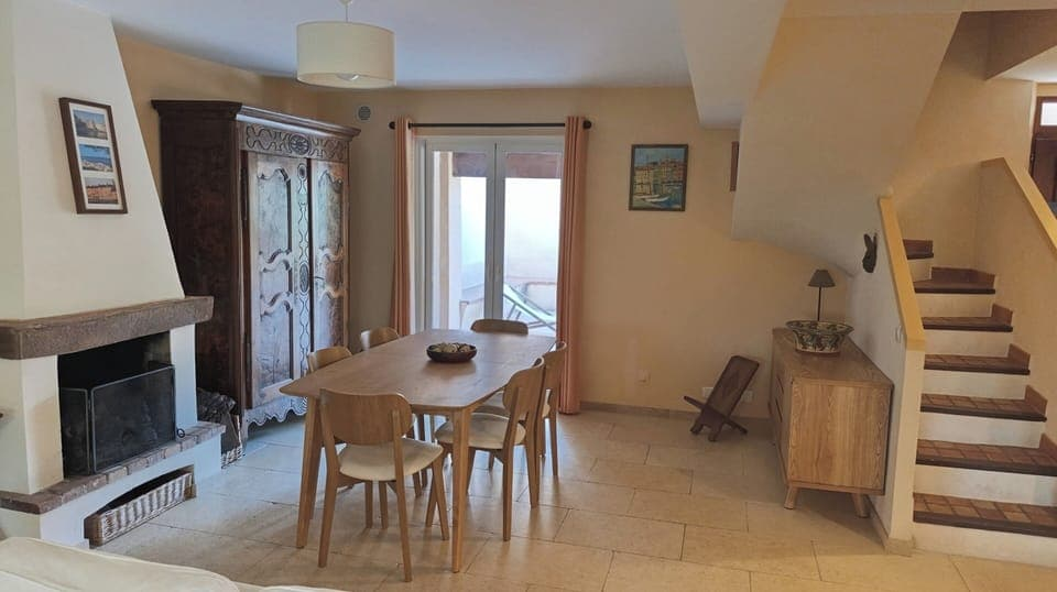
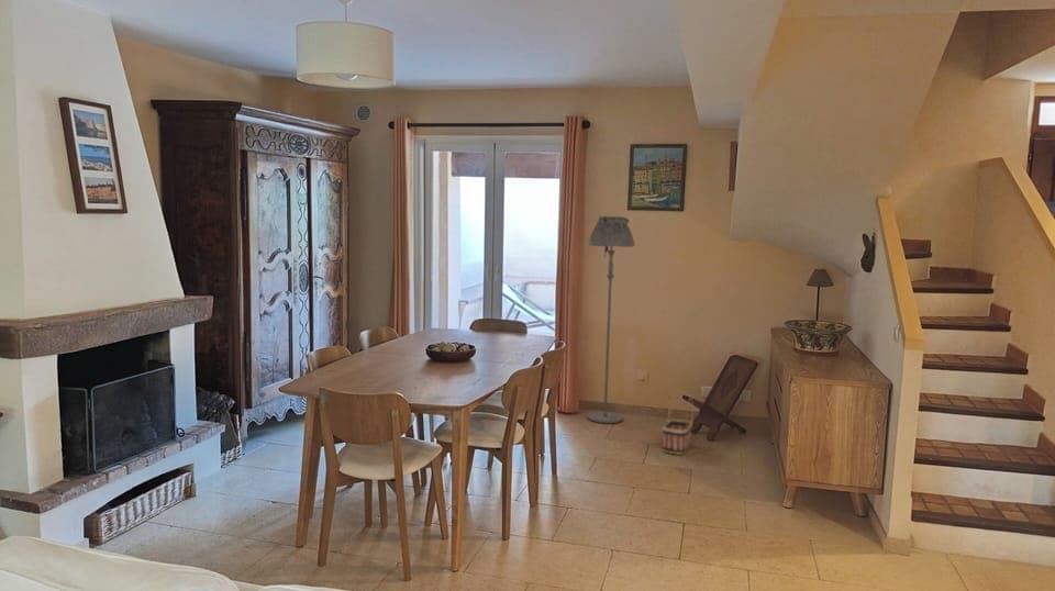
+ floor lamp (608, 319)
+ basket (677, 422)
